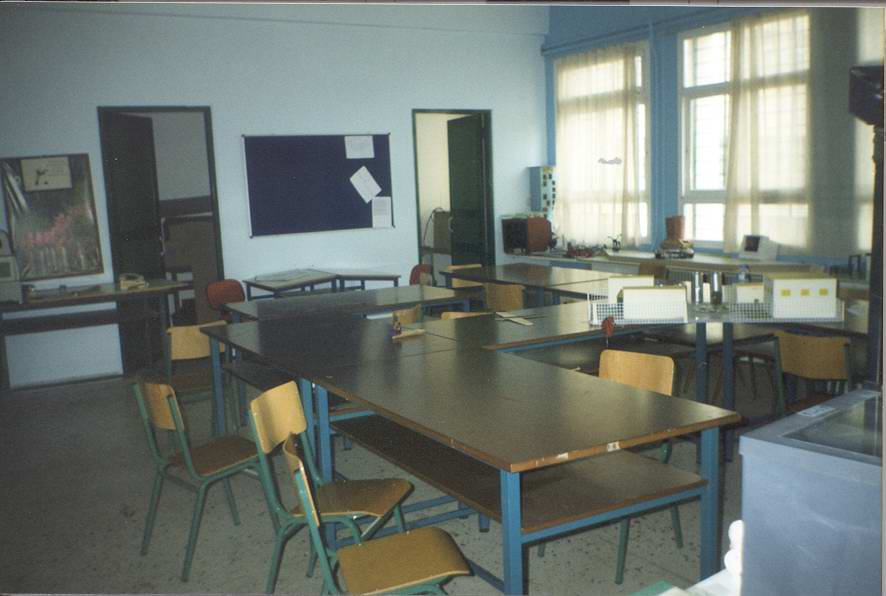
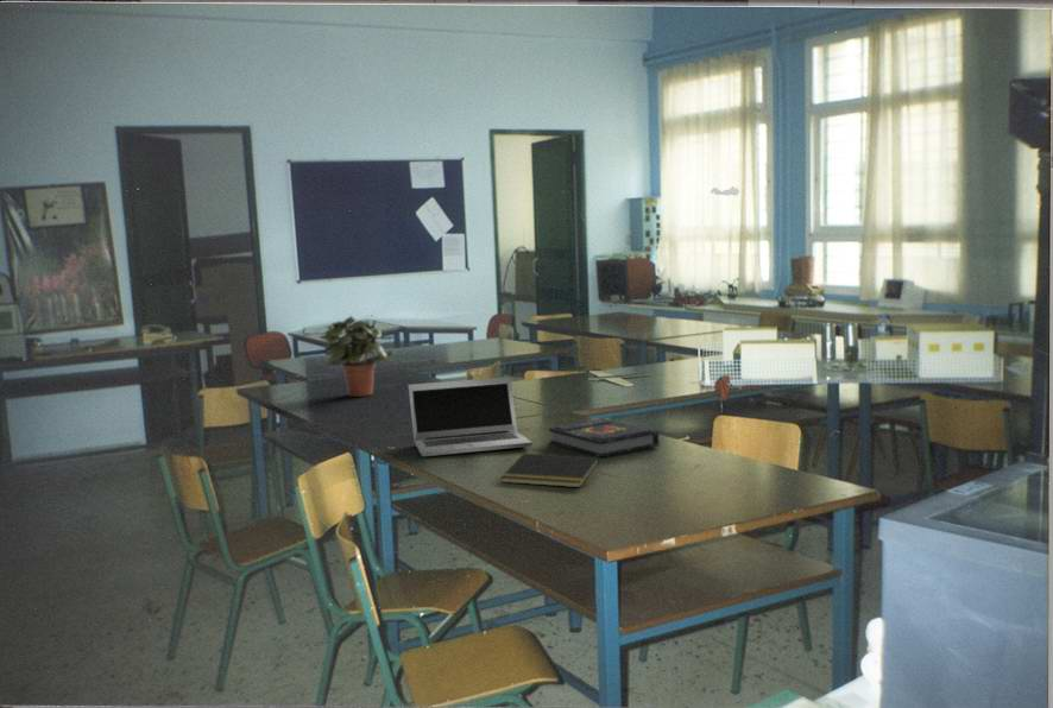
+ notepad (550, 469)
+ potted plant (359, 355)
+ laptop (468, 415)
+ book (603, 436)
